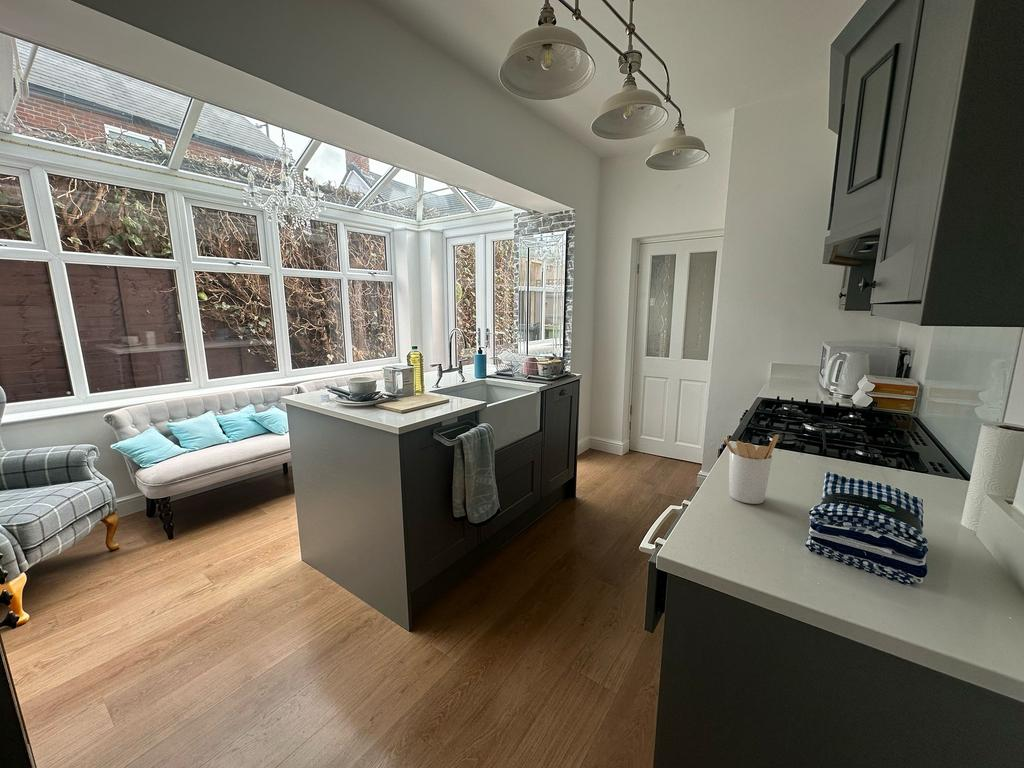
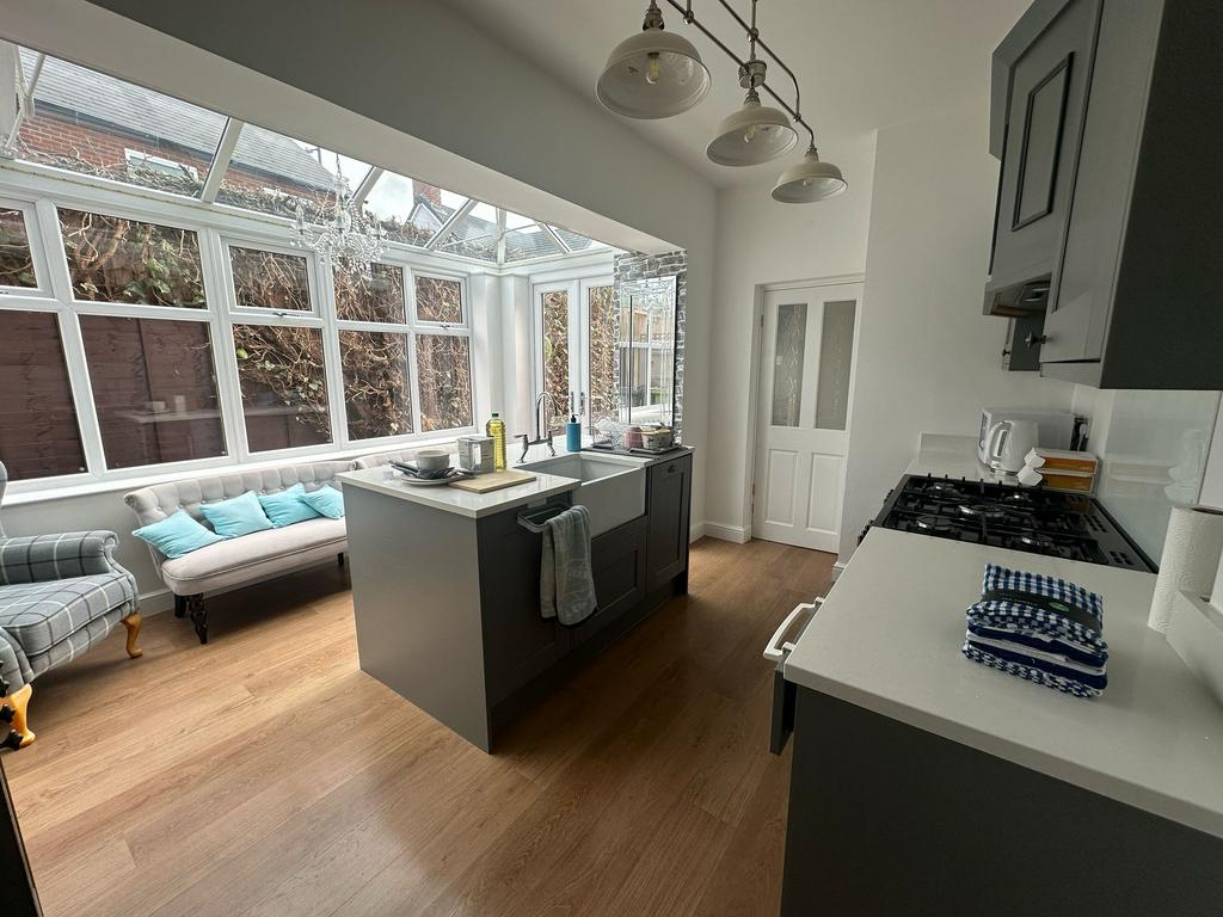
- utensil holder (749, 467)
